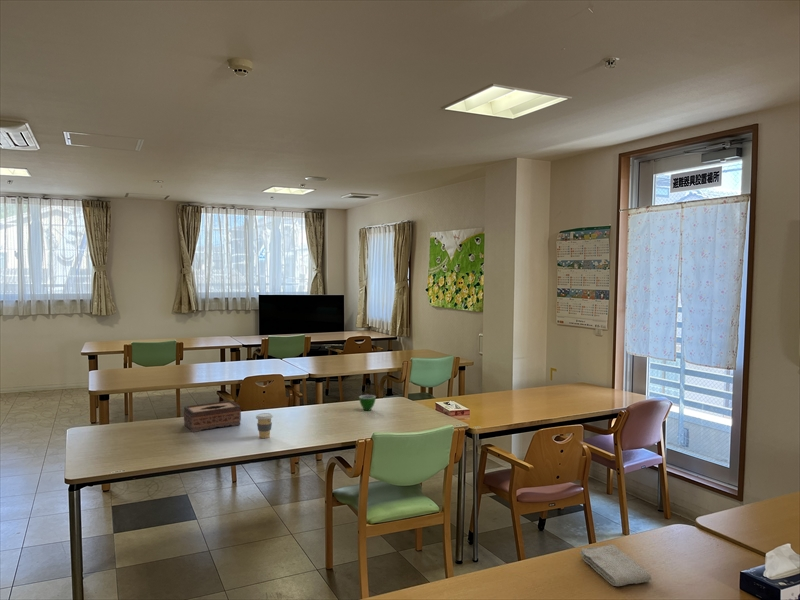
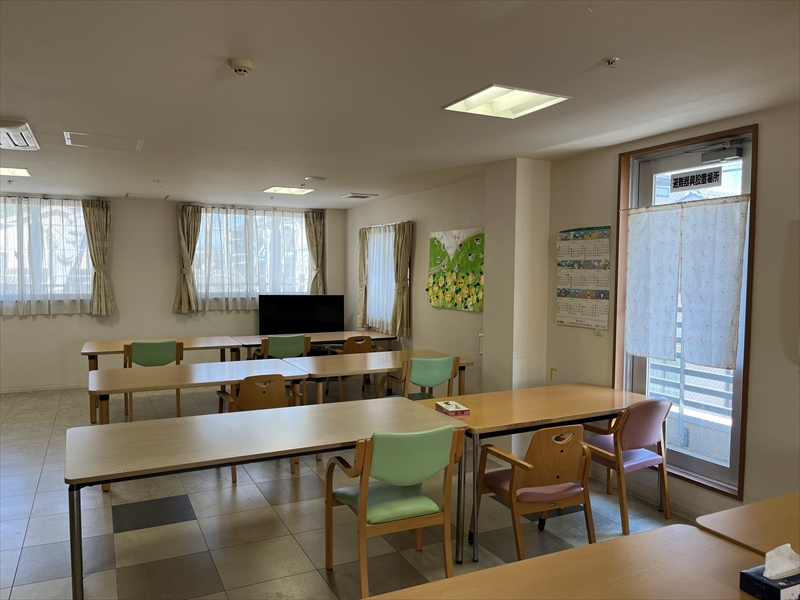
- teacup (366, 402)
- washcloth (613, 563)
- tissue box (212, 415)
- coffee cup (264, 425)
